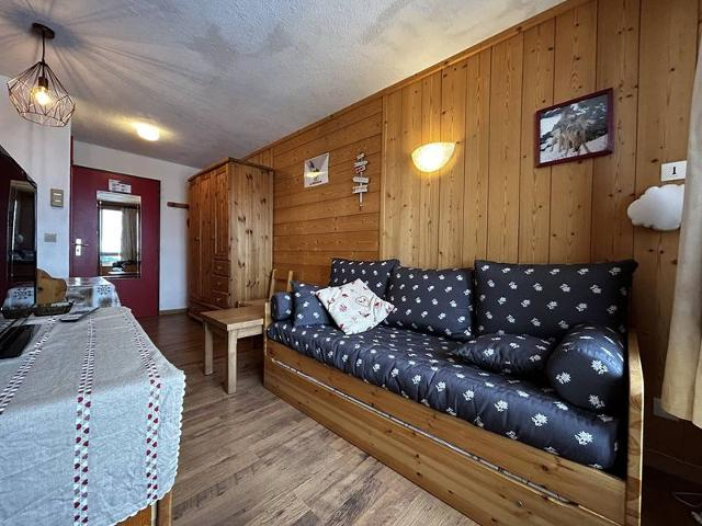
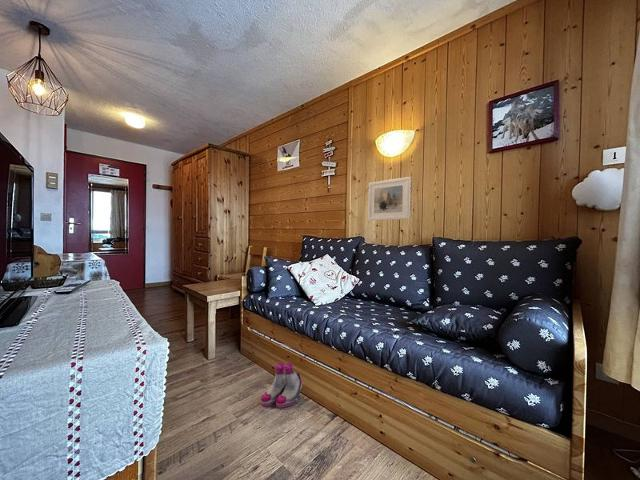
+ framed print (388, 199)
+ boots (282, 381)
